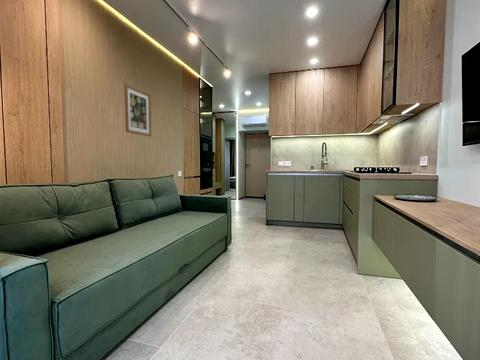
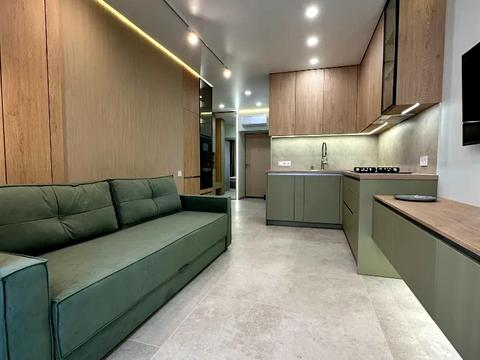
- wall art (138, 112)
